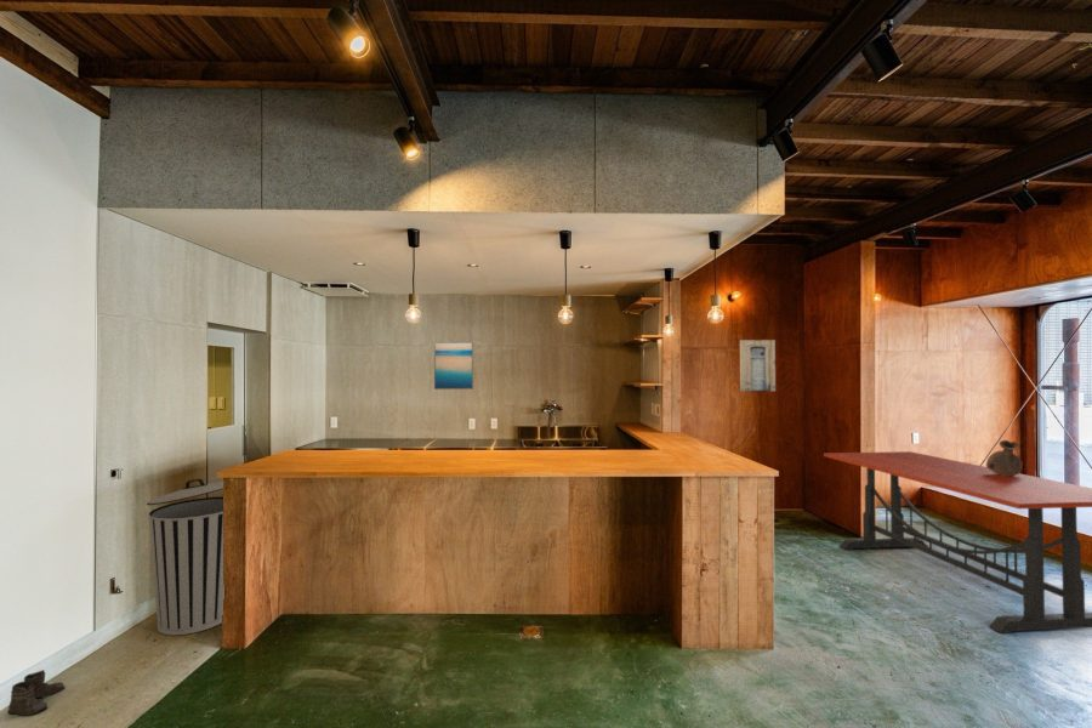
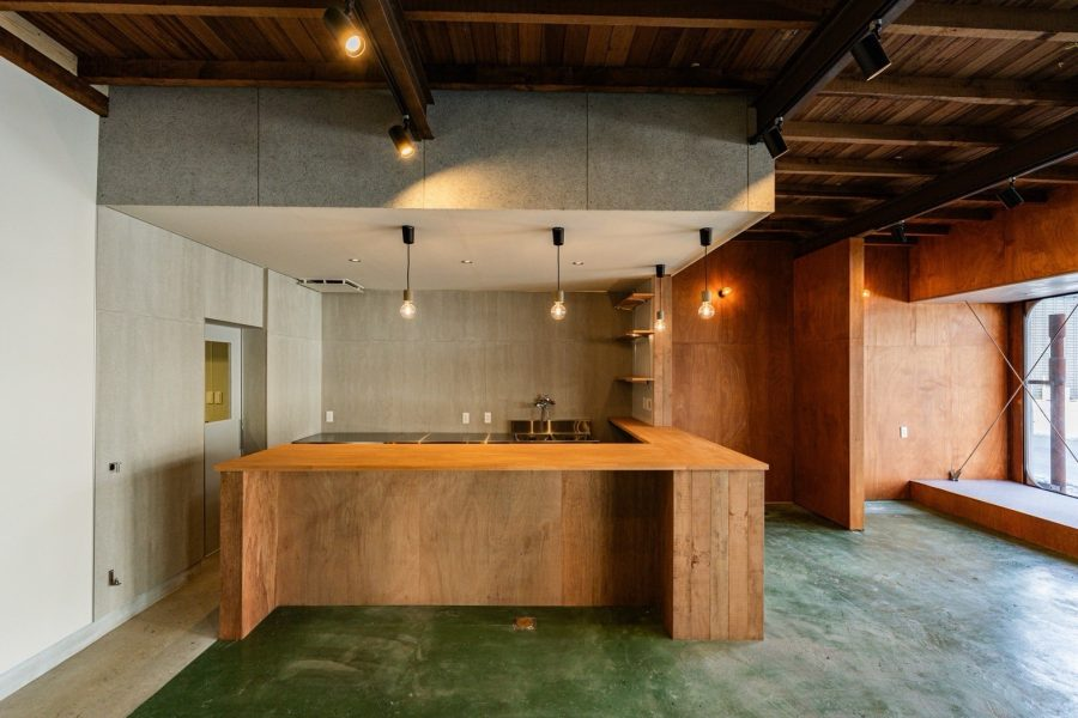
- boots (35, 690)
- wall art (454, 365)
- trash can (197, 547)
- wall art (757, 365)
- ceramic jug (1002, 456)
- dining table (949, 533)
